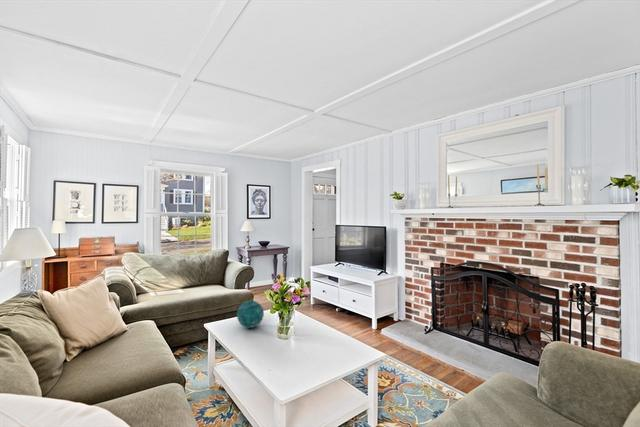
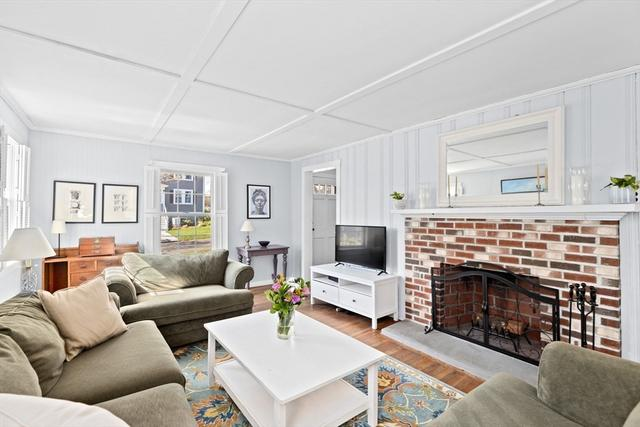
- decorative orb (250, 314)
